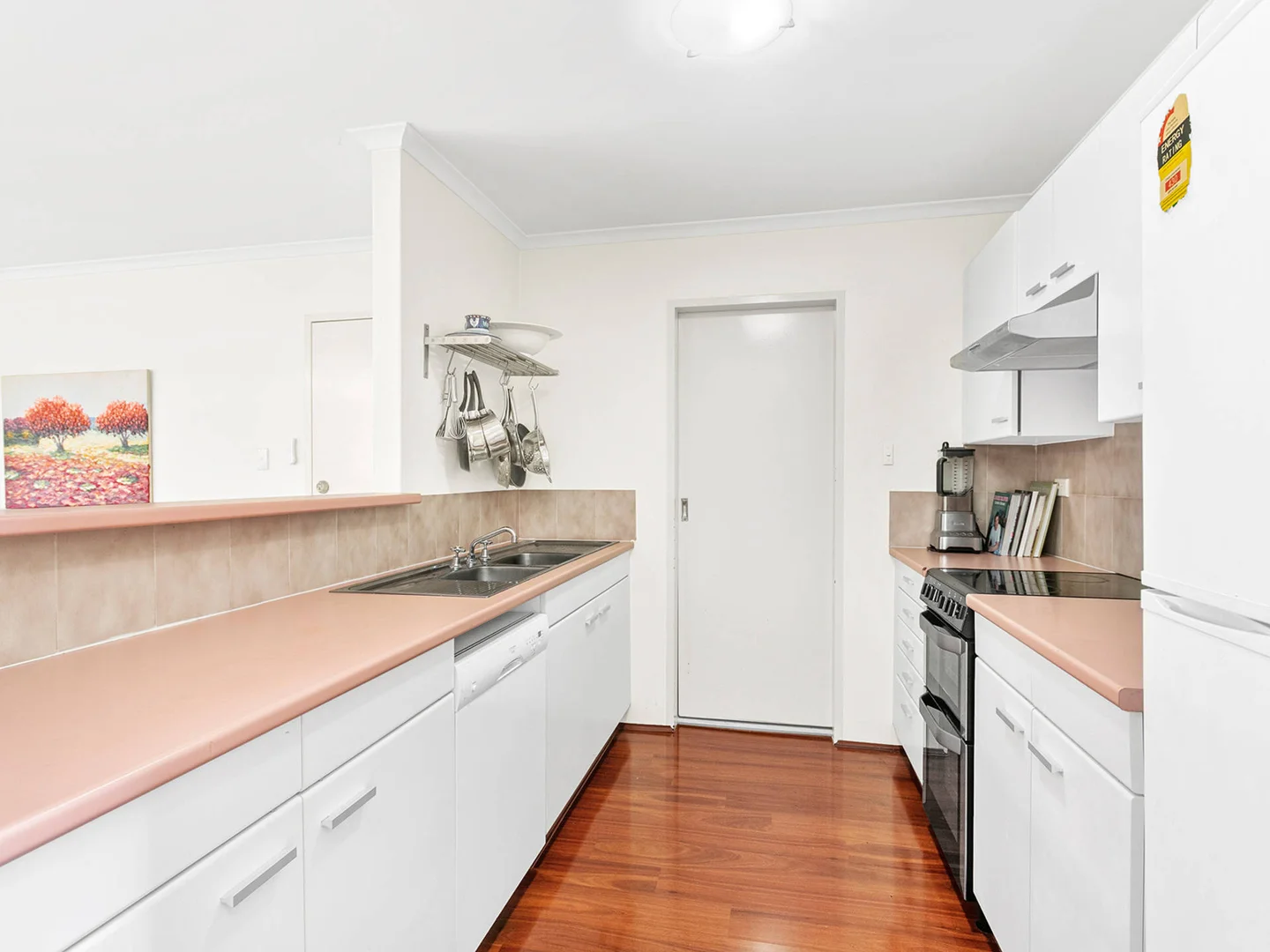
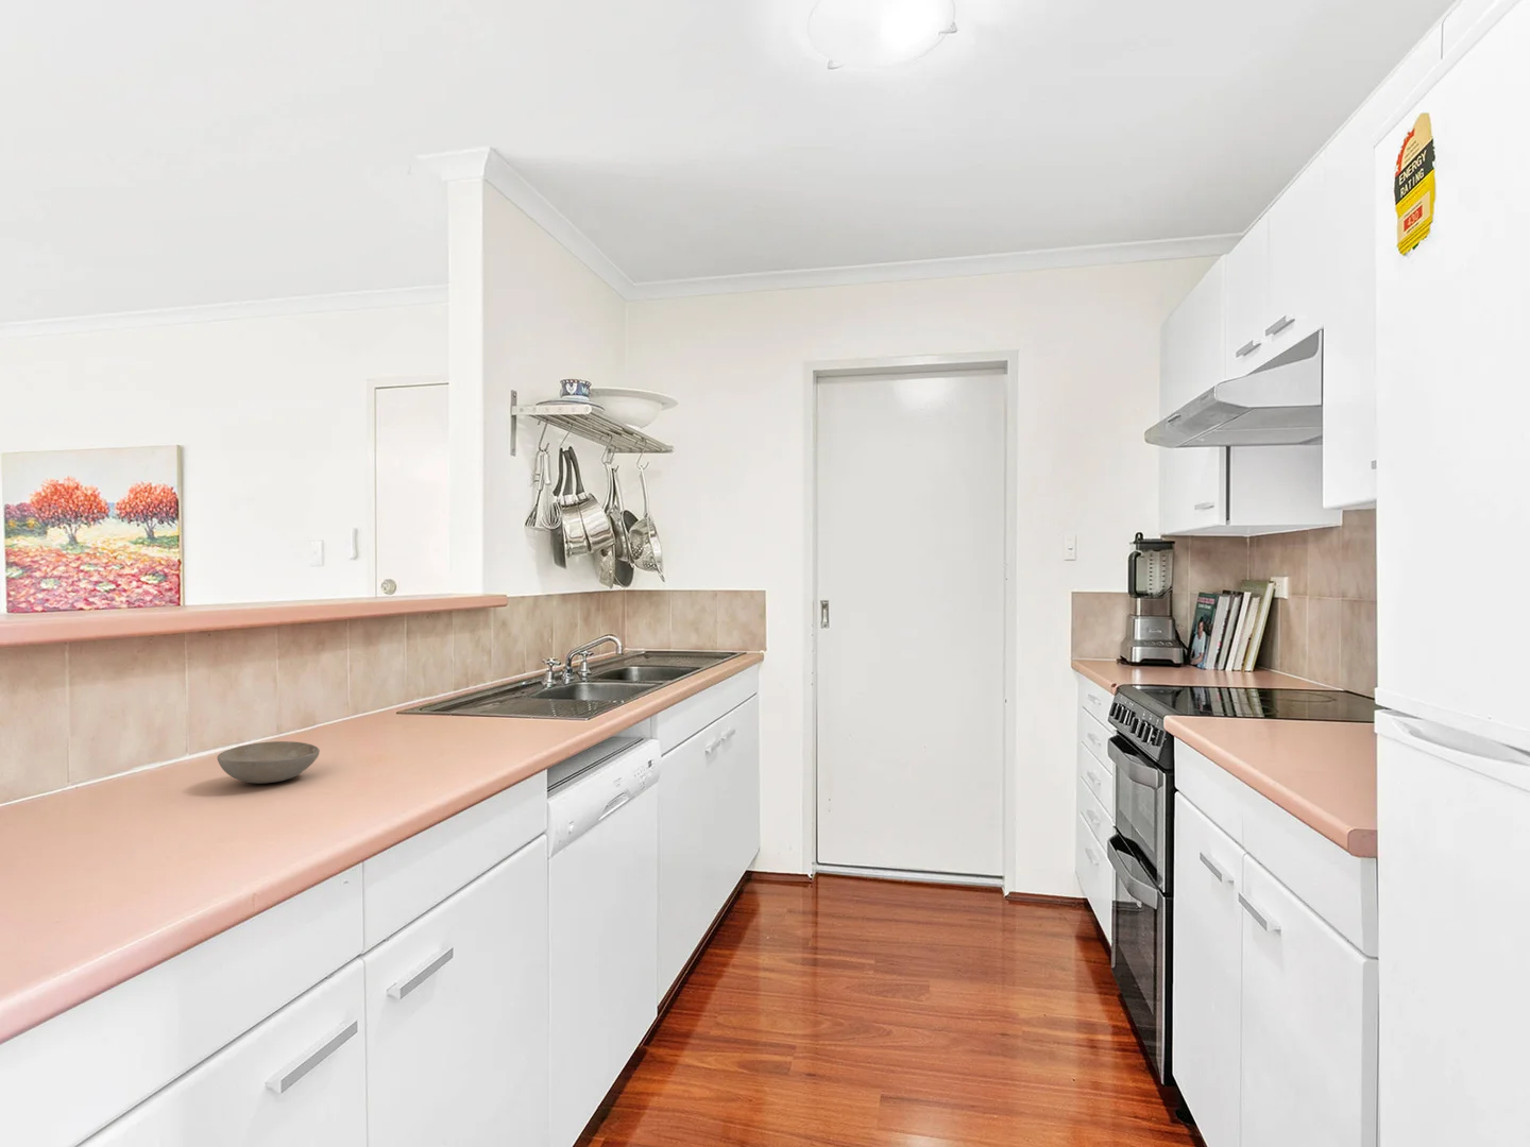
+ bowl (270, 765)
